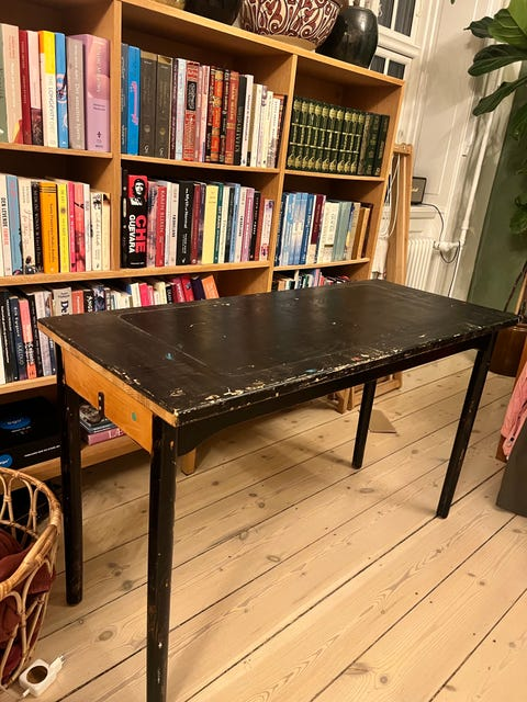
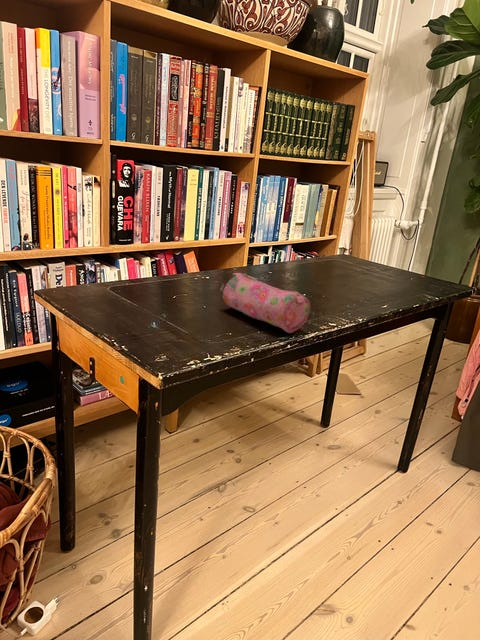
+ pencil case (263, 300)
